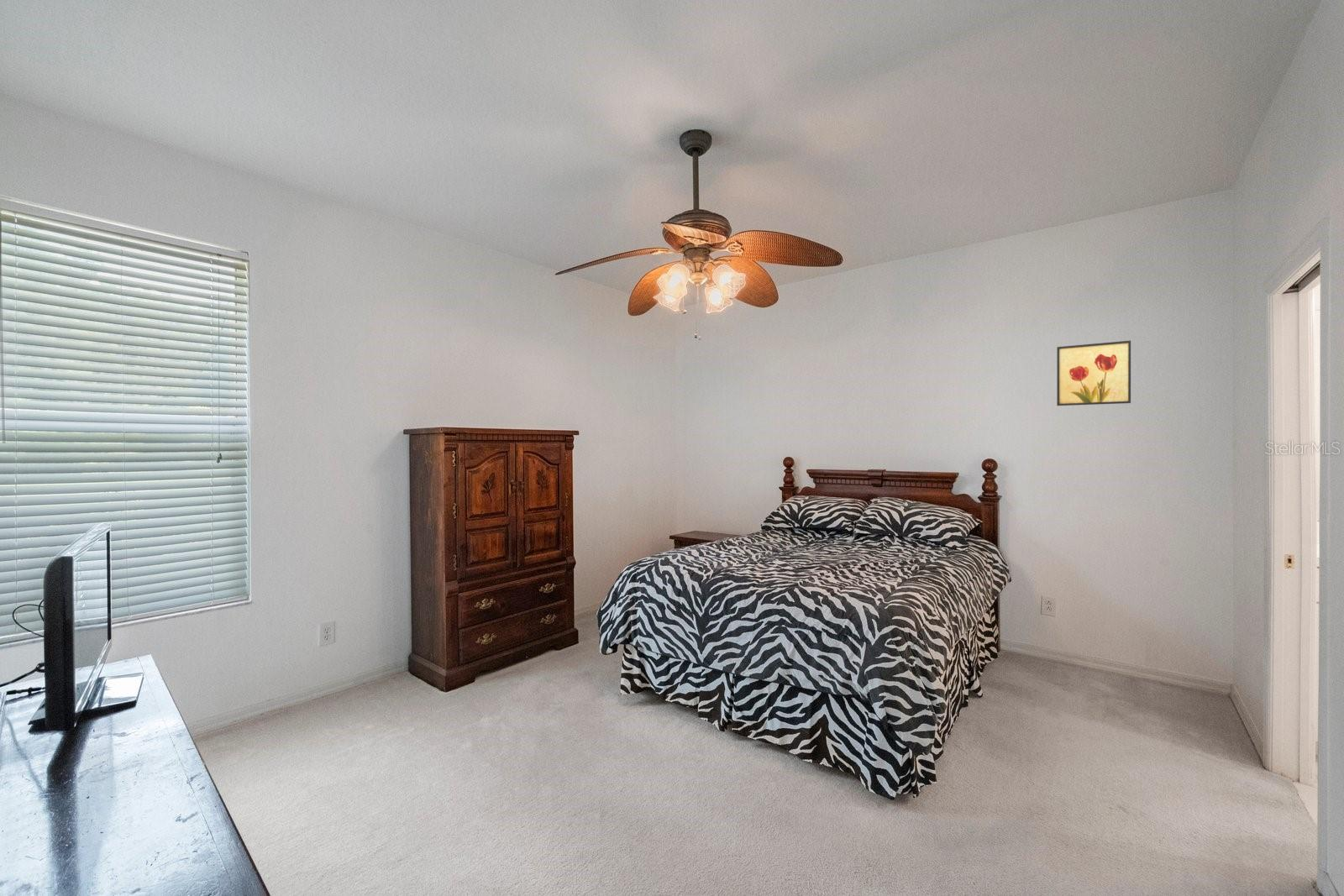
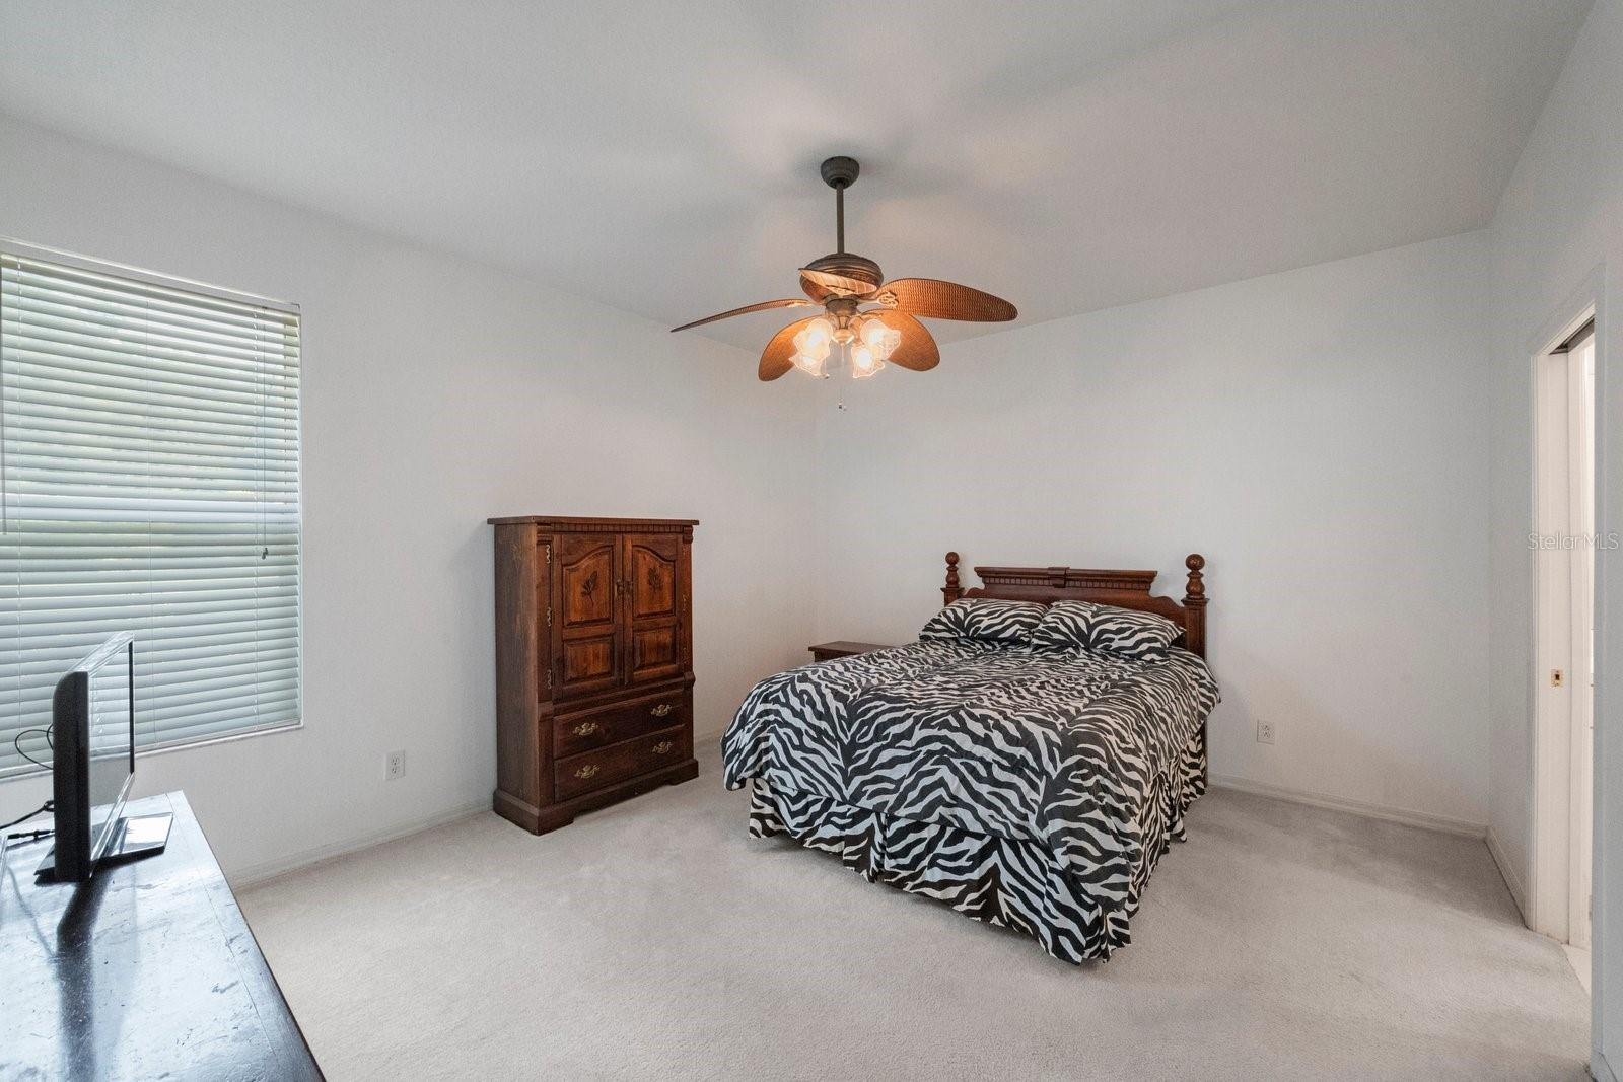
- wall art (1093, 374)
